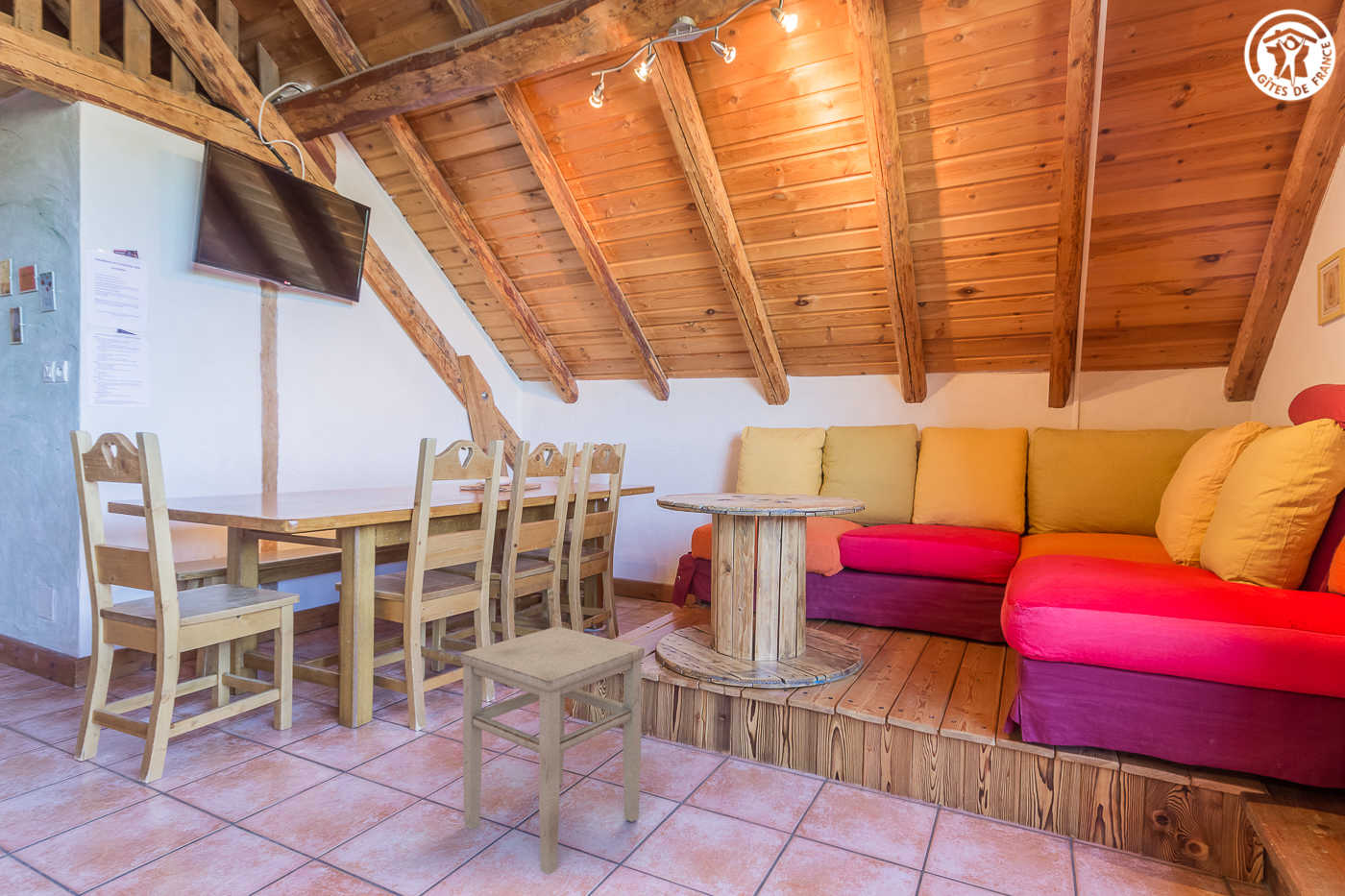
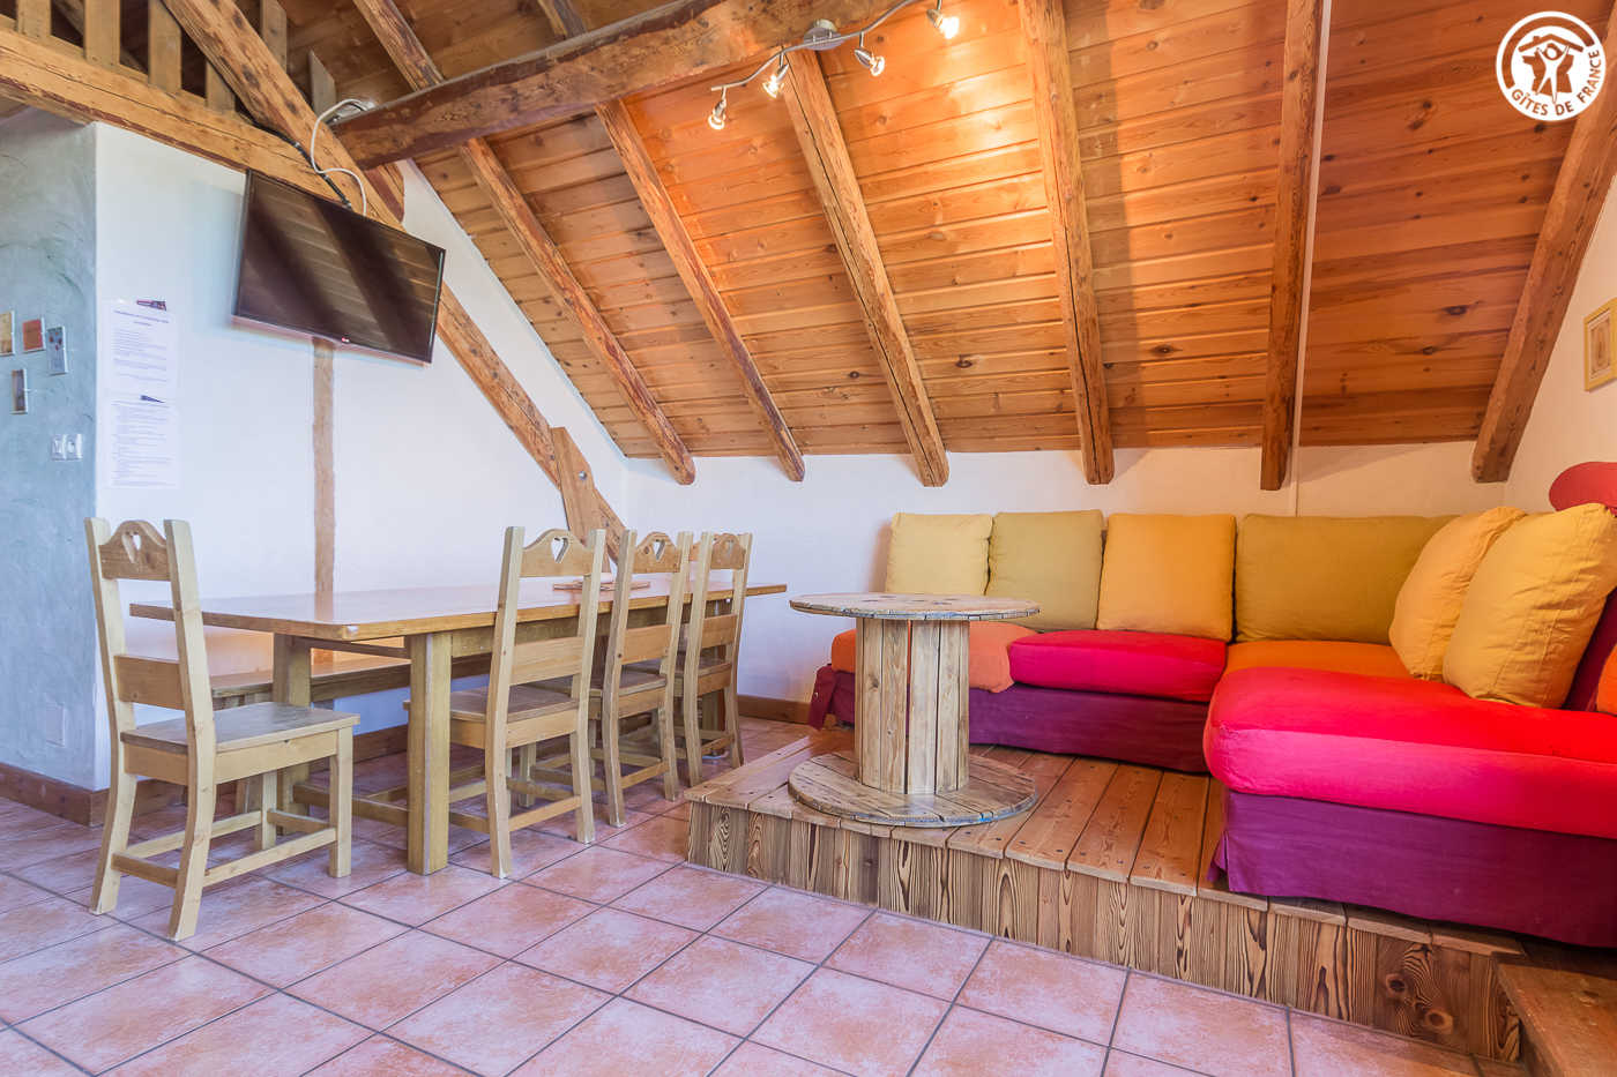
- stool (553, 737)
